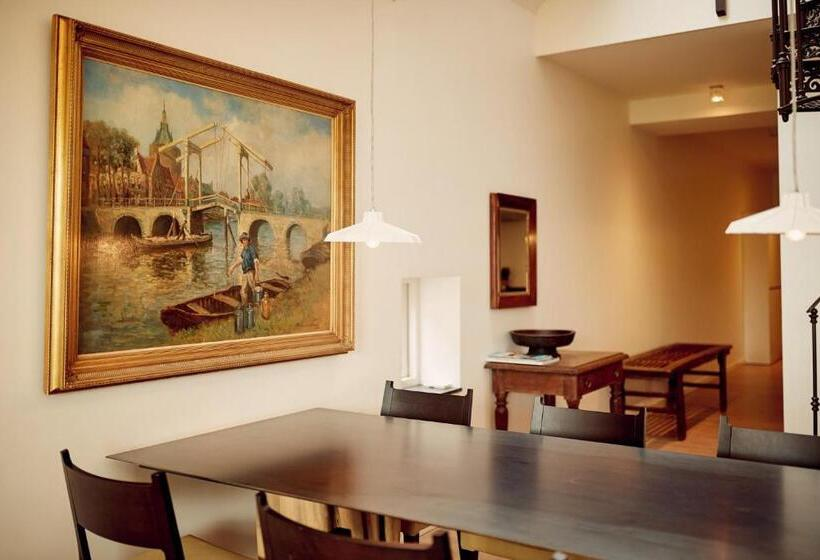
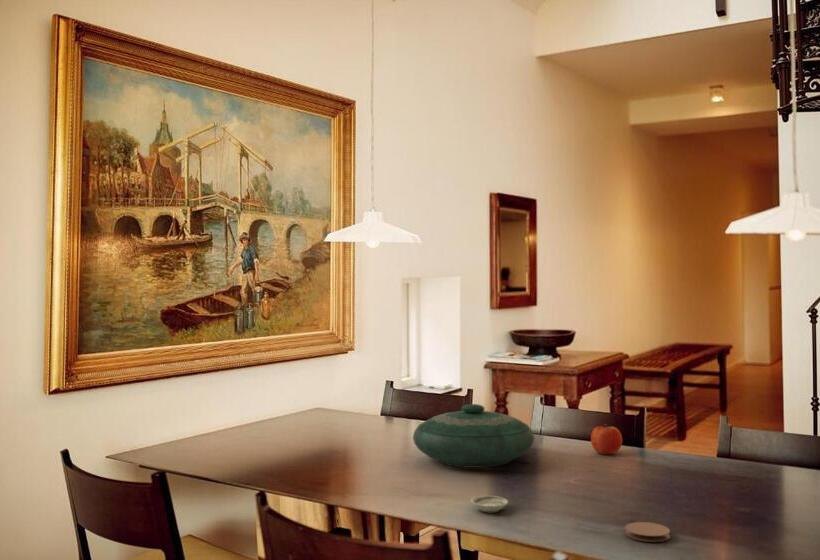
+ coaster (647, 531)
+ decorative bowl (473, 431)
+ fruit (606, 438)
+ saucer (489, 505)
